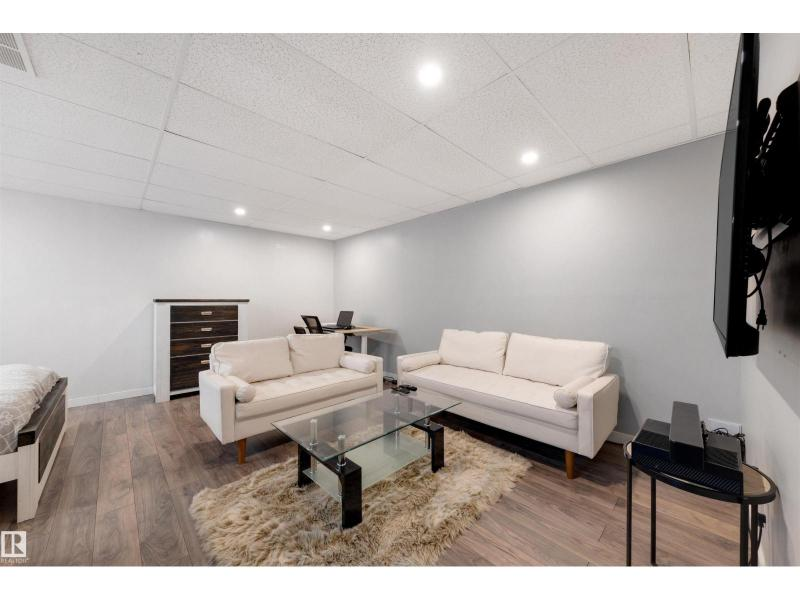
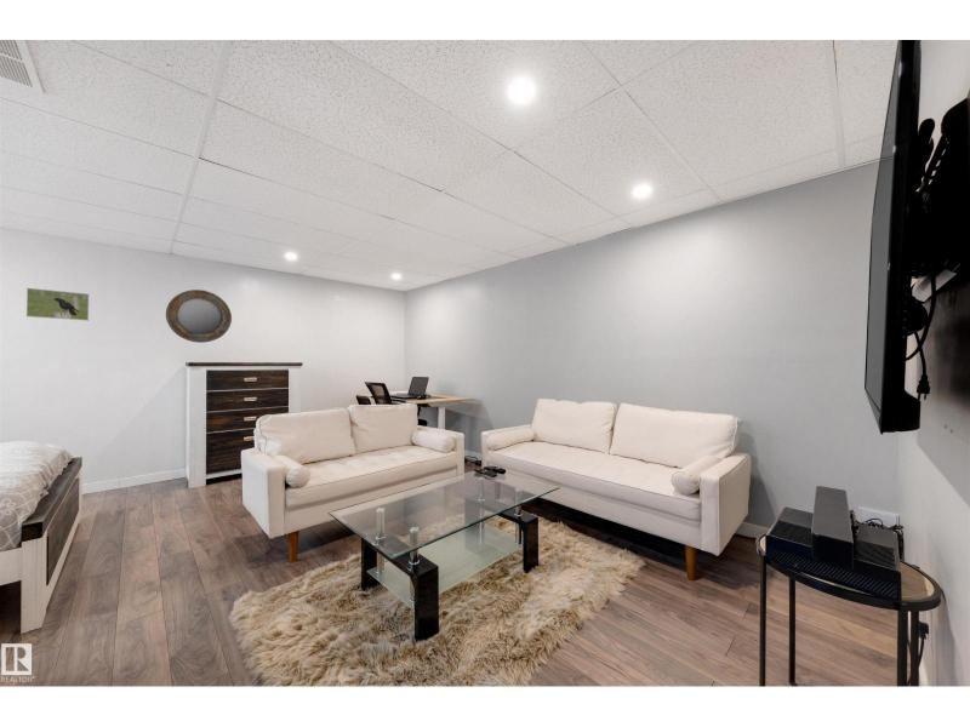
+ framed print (58, 304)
+ home mirror (200, 316)
